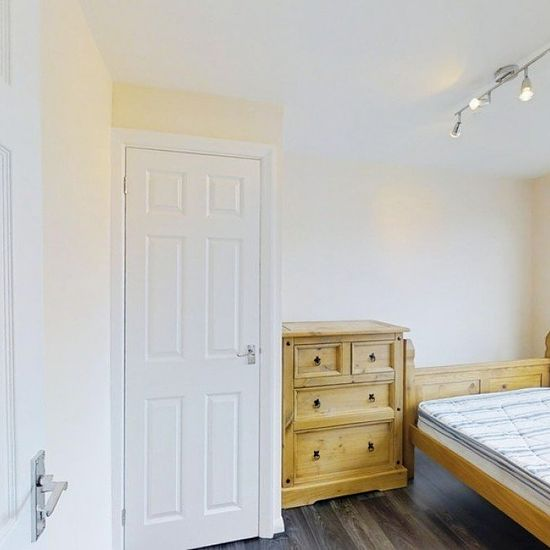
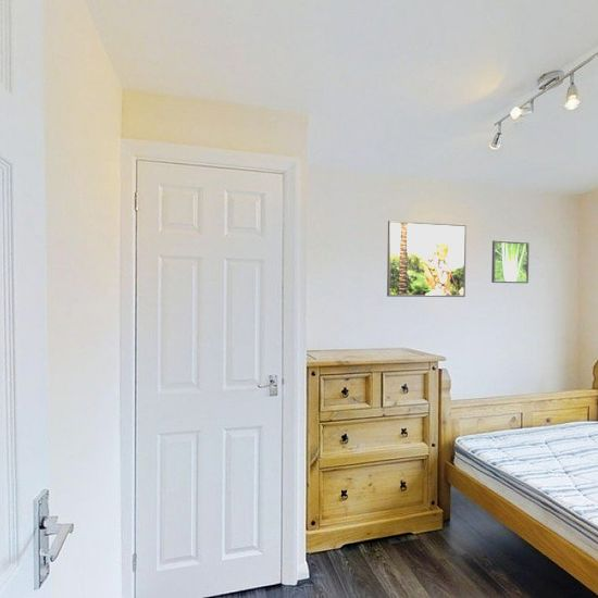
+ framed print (427, 260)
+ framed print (510, 262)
